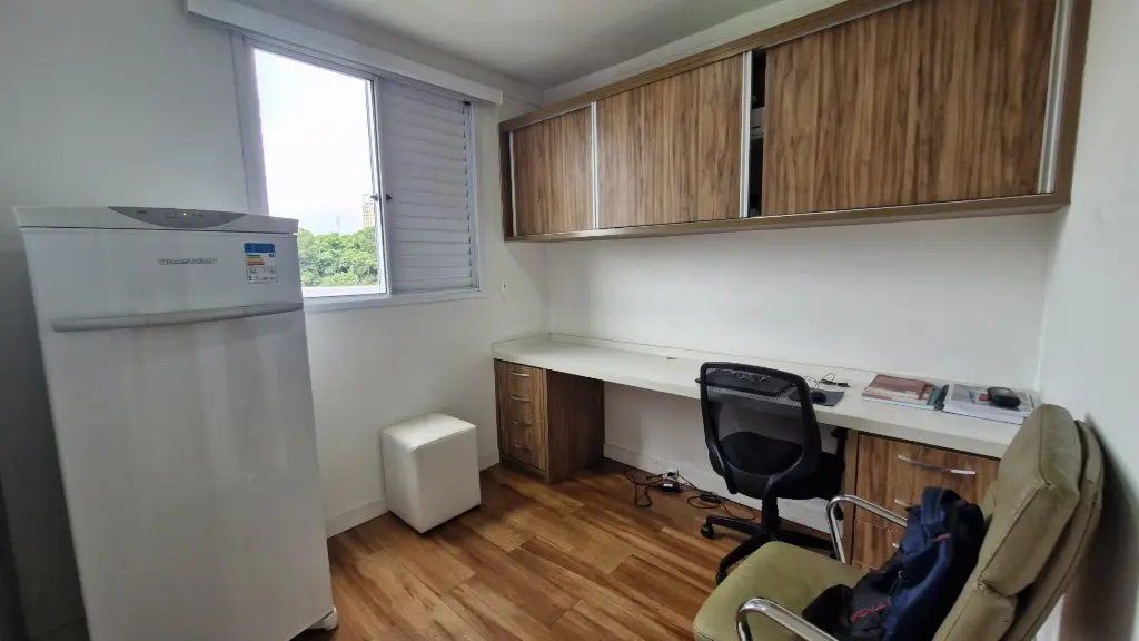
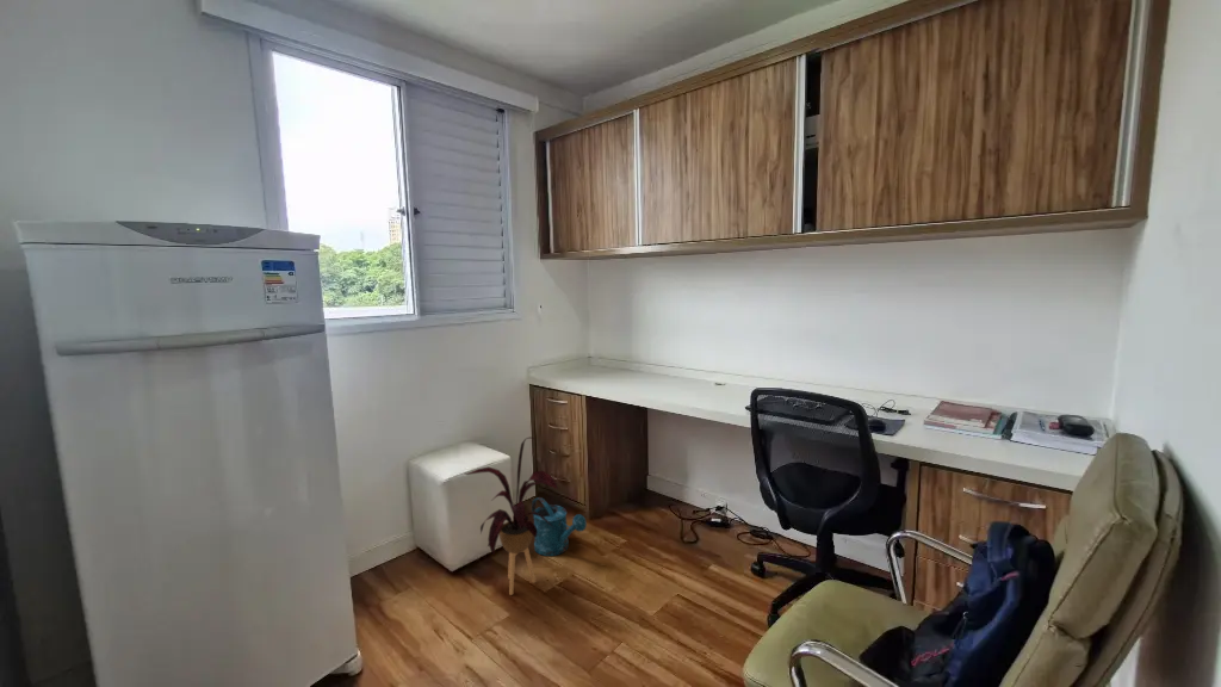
+ house plant (509, 516)
+ watering can (557, 527)
